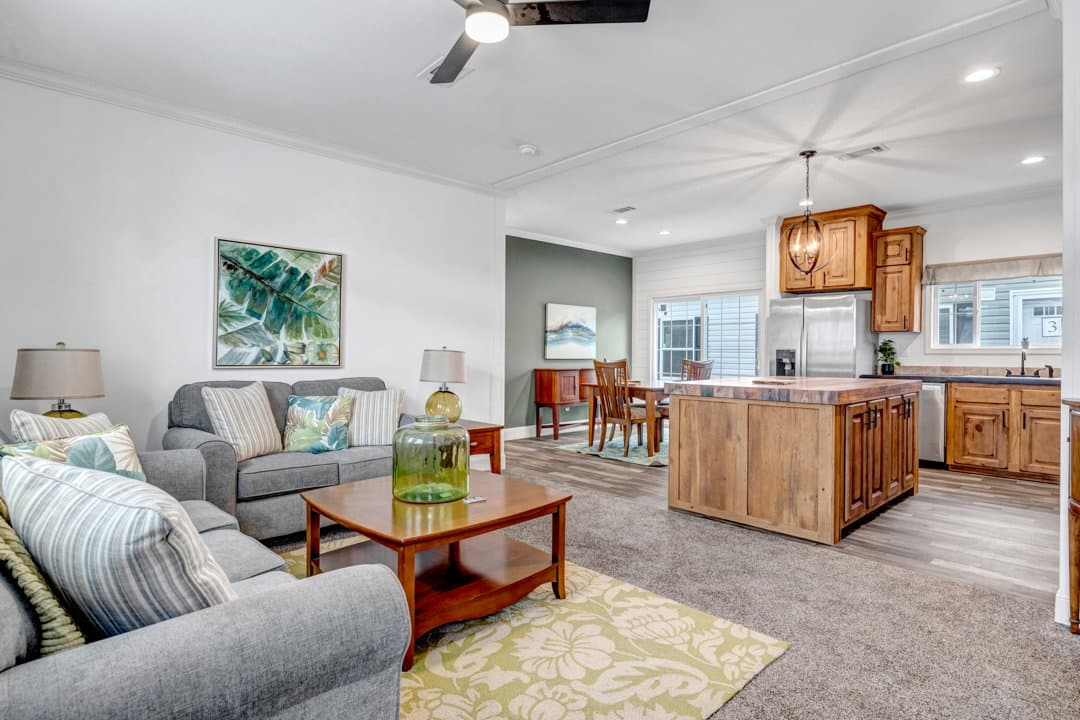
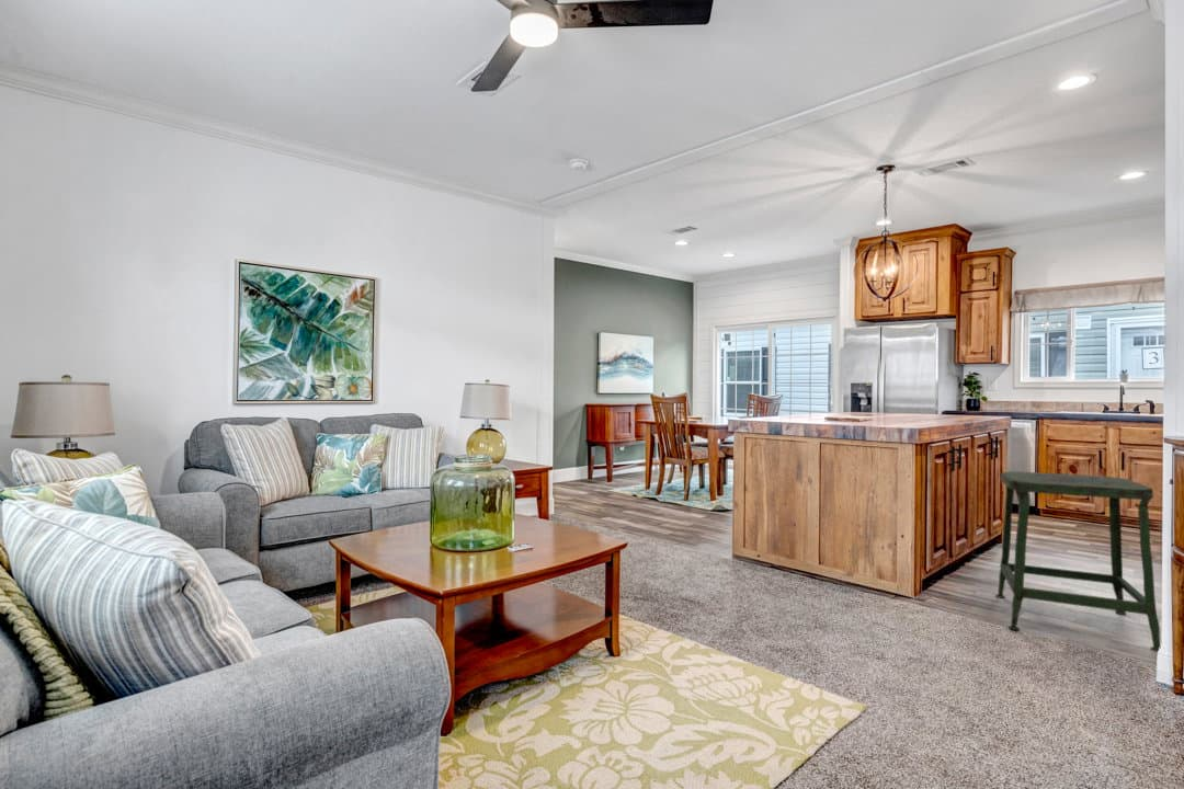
+ stool (1069, 570)
